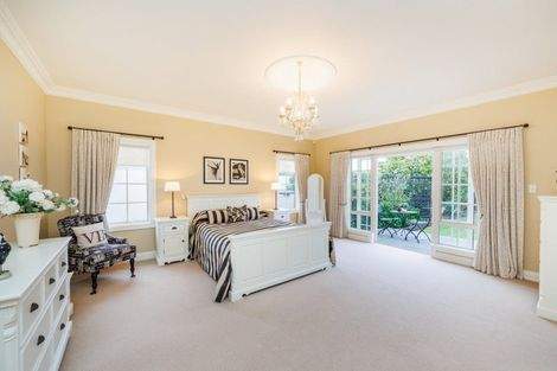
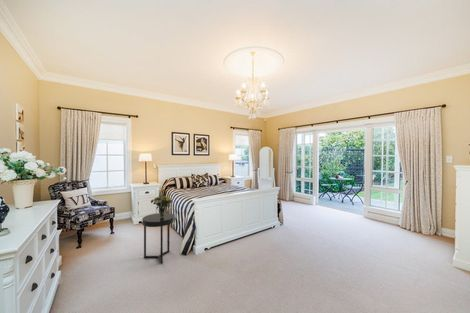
+ bouquet (162, 206)
+ side table (161, 237)
